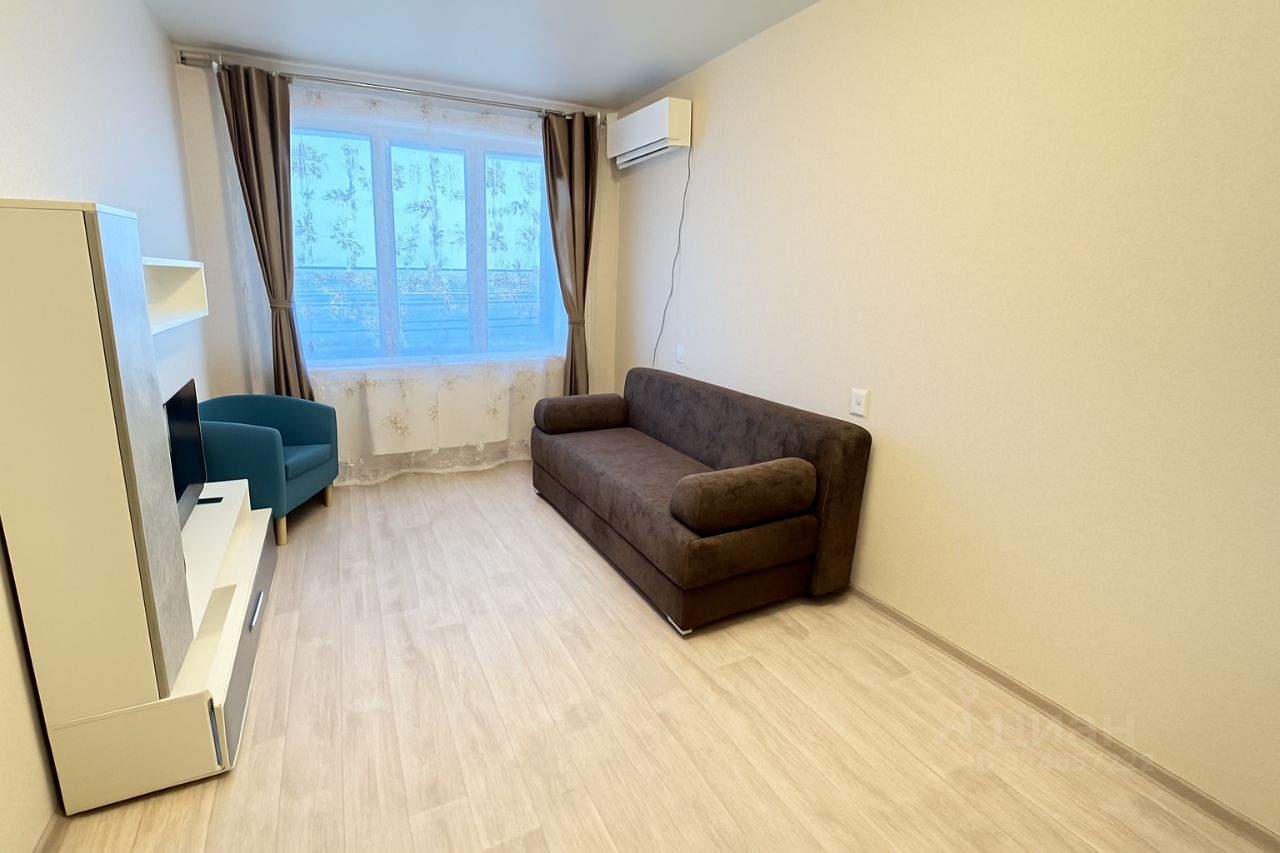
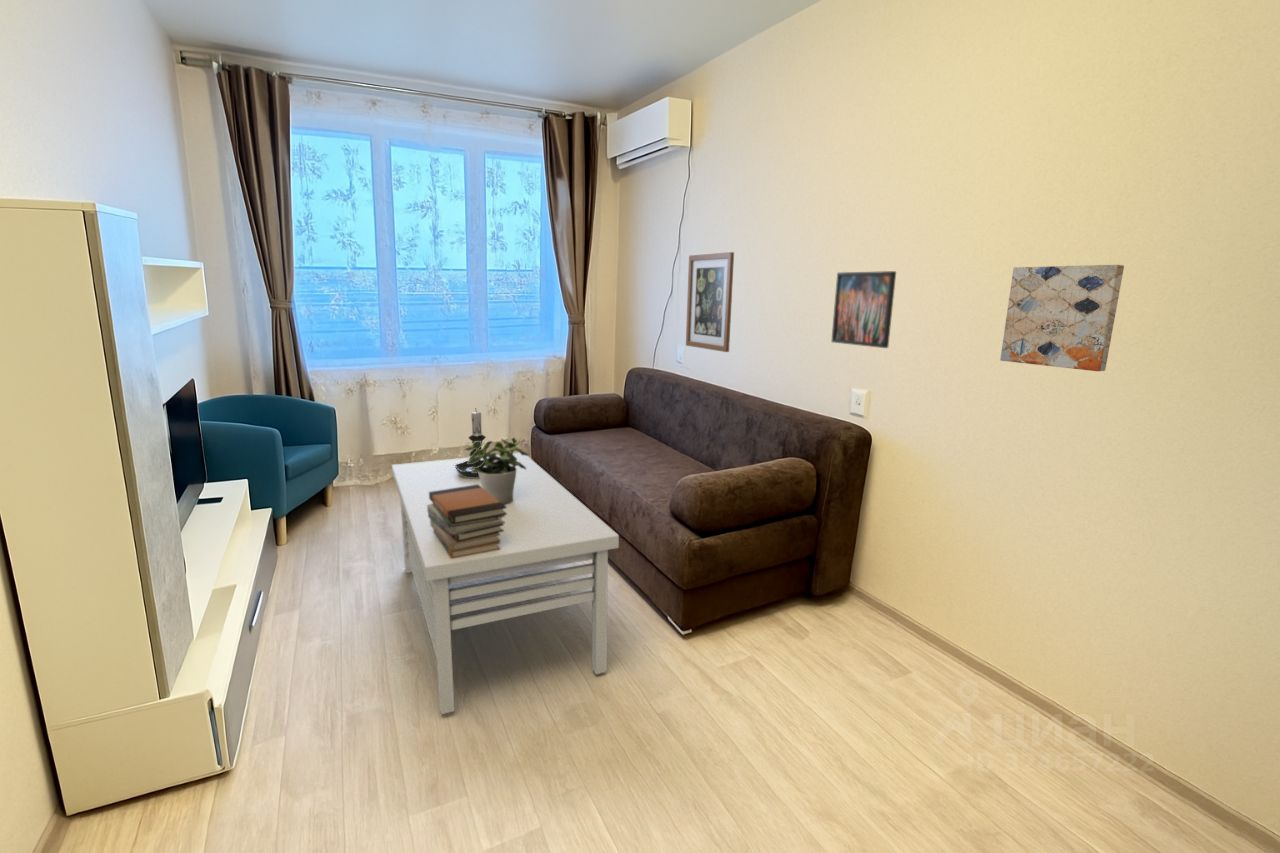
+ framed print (861, 308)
+ potted plant (495, 467)
+ candle holder (475, 440)
+ wall art (1057, 316)
+ wall art (708, 302)
+ coffee table (489, 554)
+ book stack (465, 518)
